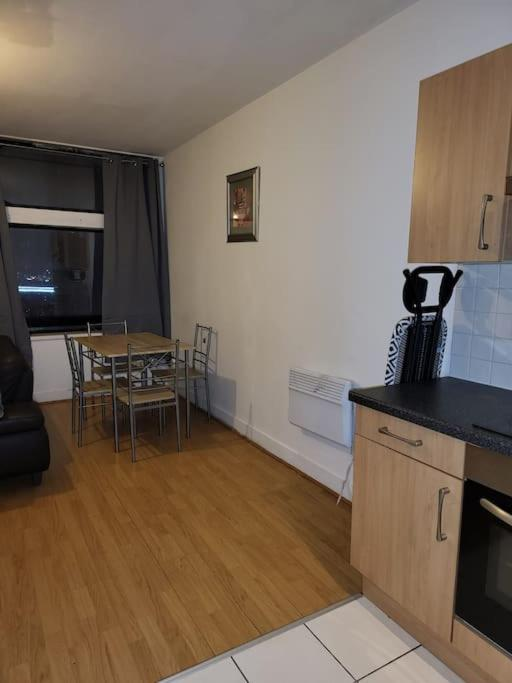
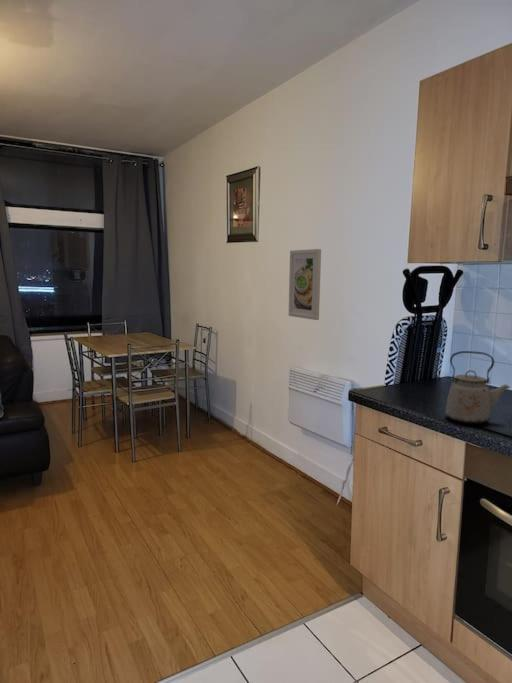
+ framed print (303, 284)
+ kettle (478, 386)
